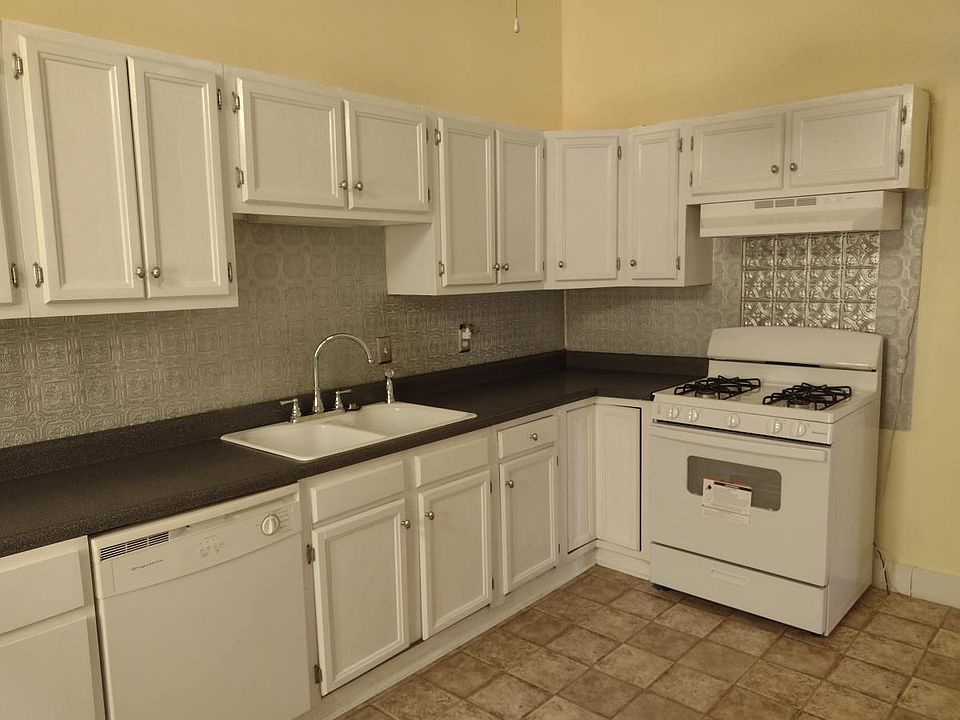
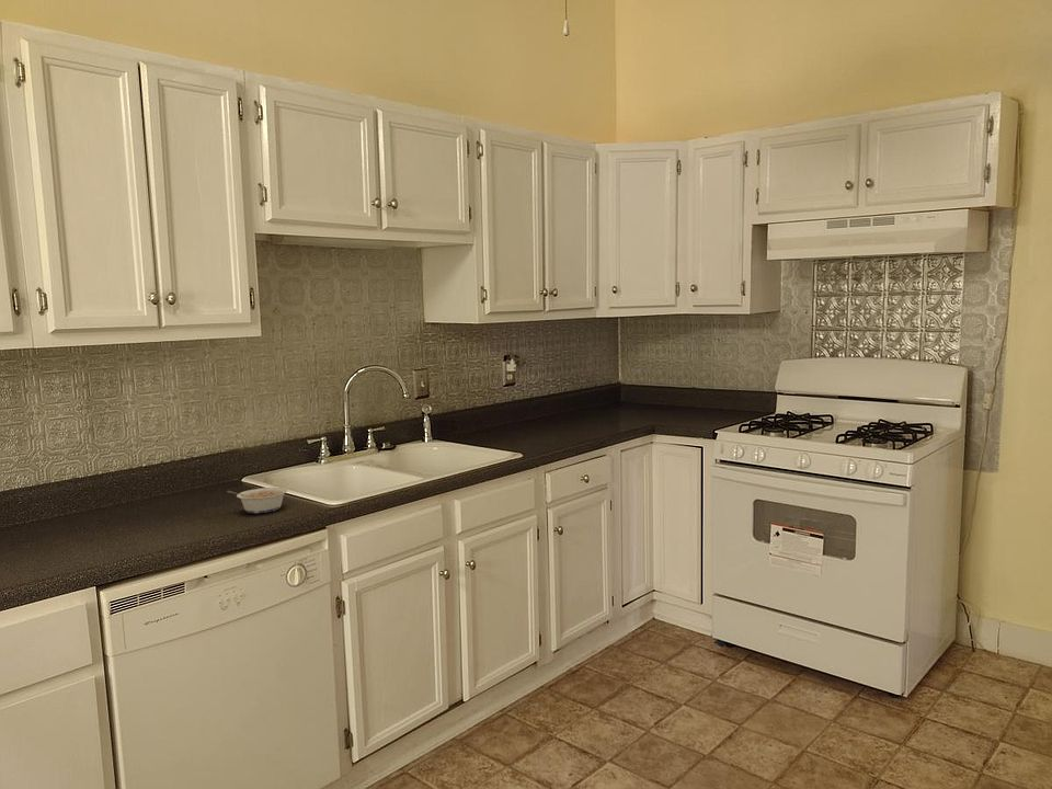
+ legume (260, 500)
